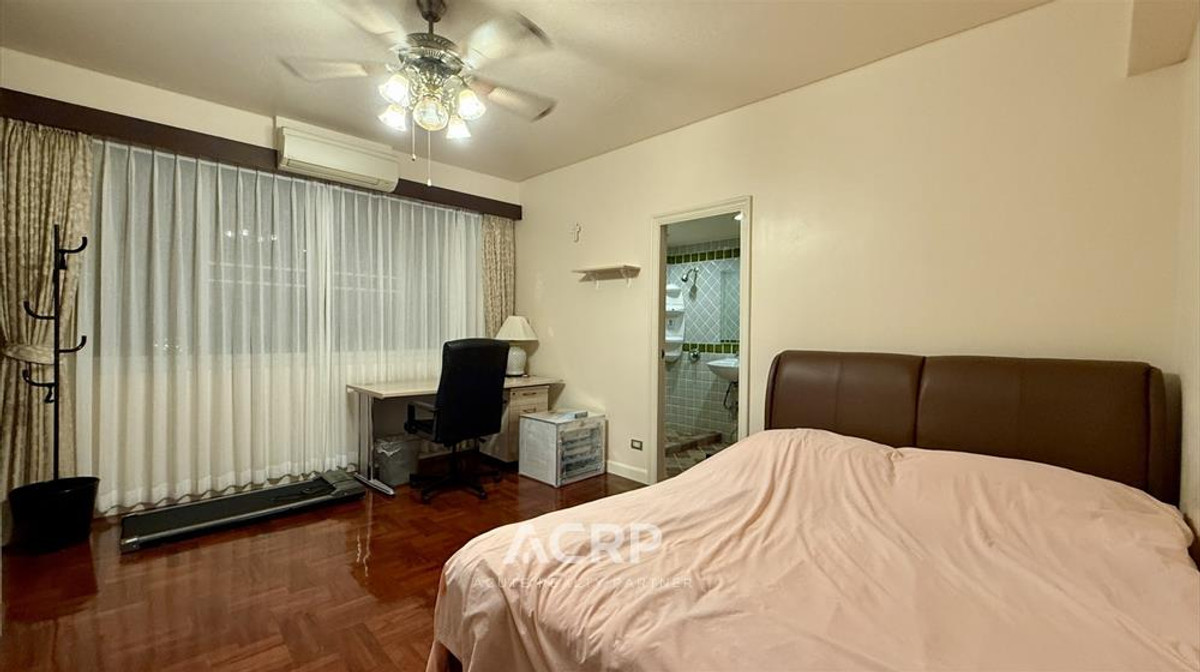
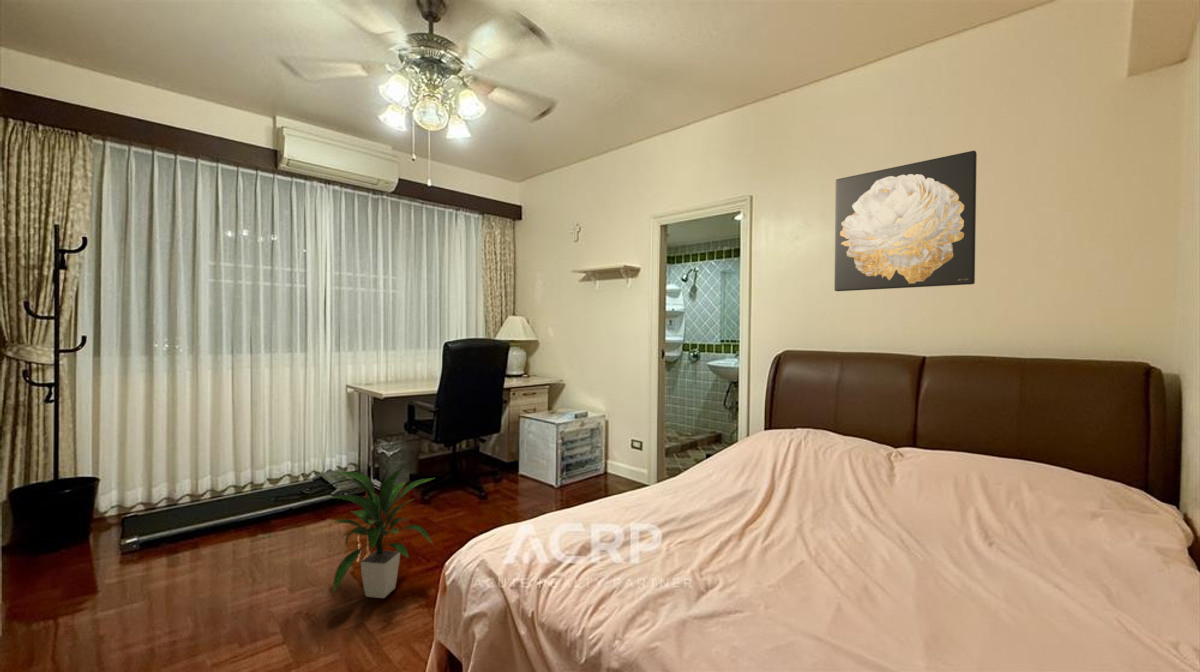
+ indoor plant (375, 526)
+ wall art (899, 227)
